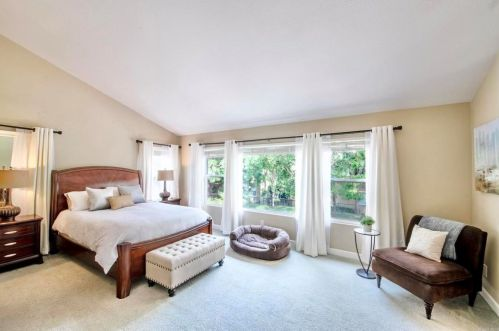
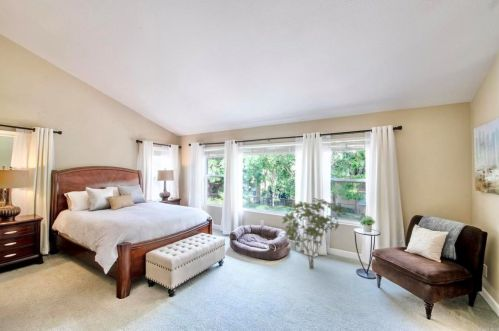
+ shrub (312, 232)
